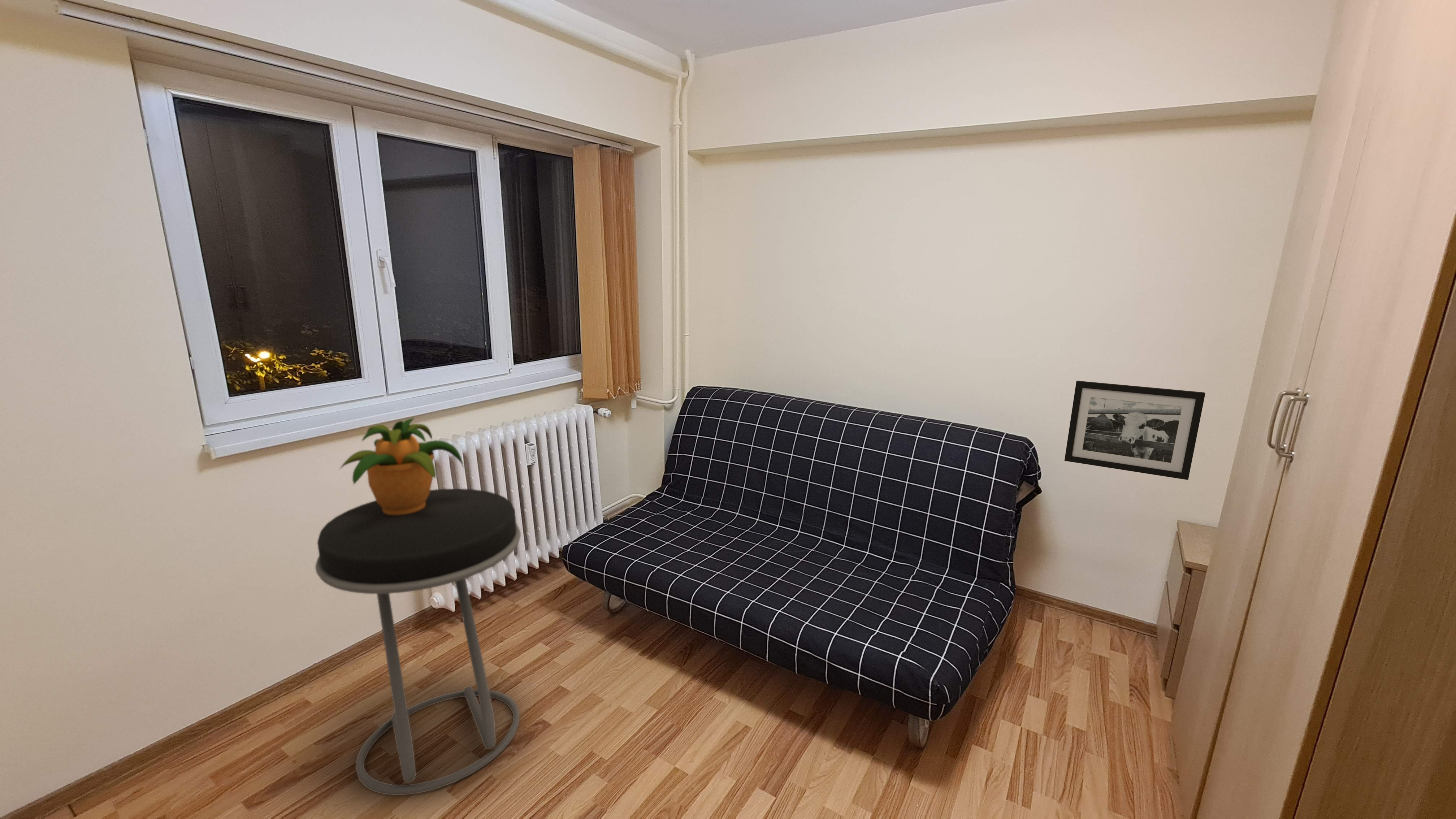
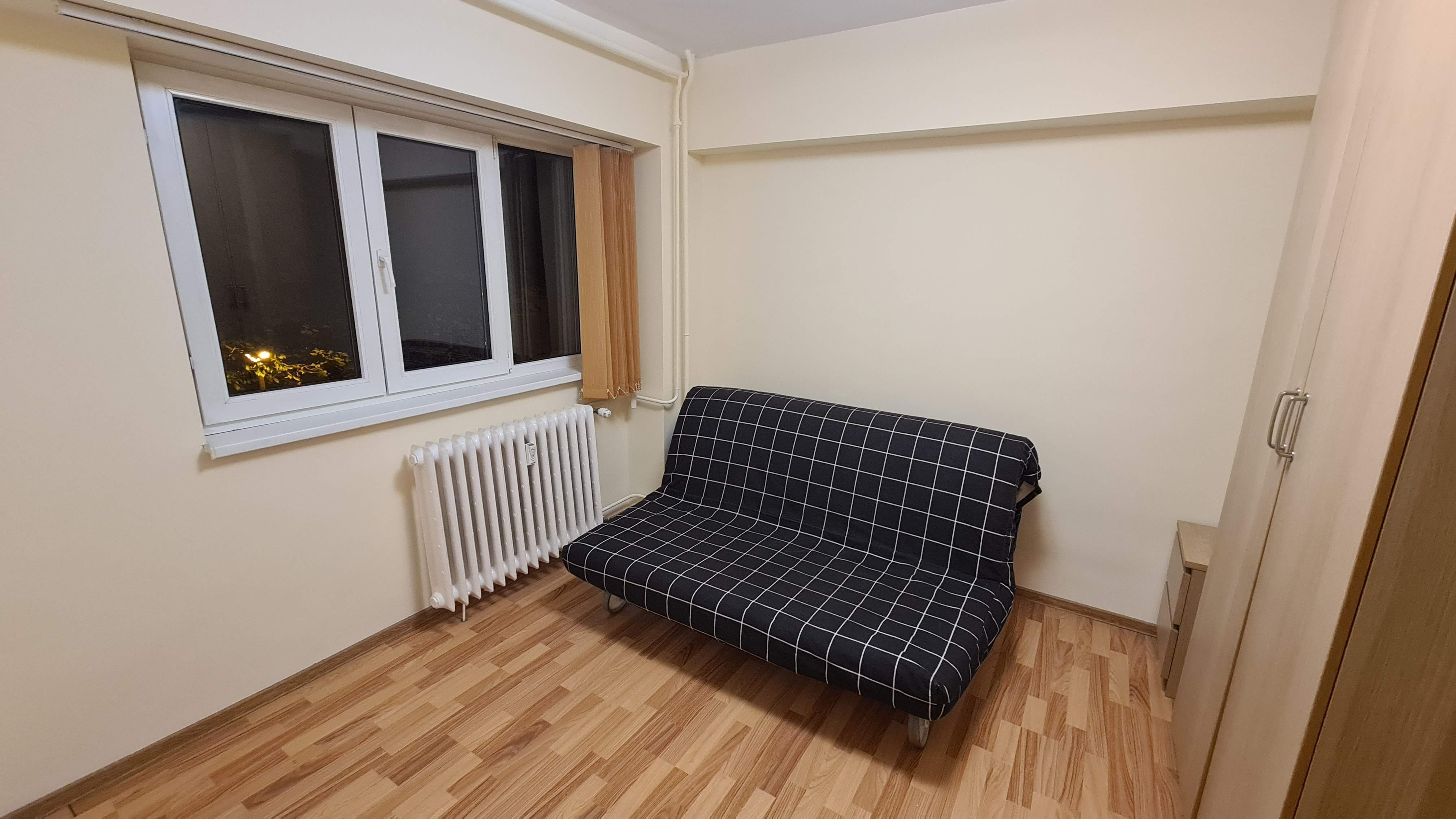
- stool (464, 628)
- potted plant (395, 464)
- picture frame (1130, 428)
